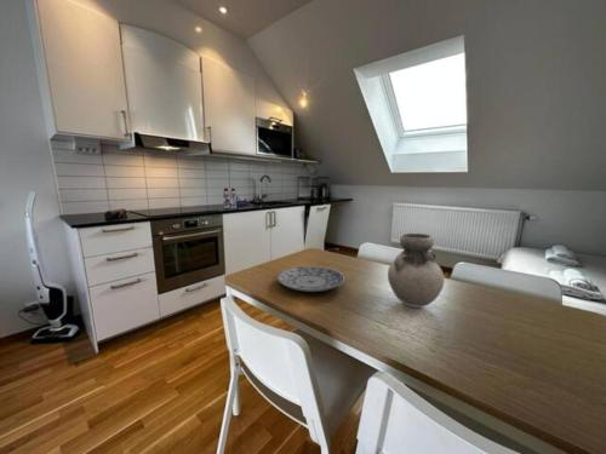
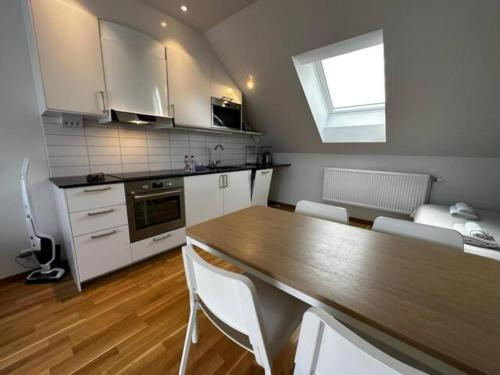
- vase (415, 270)
- plate (310, 280)
